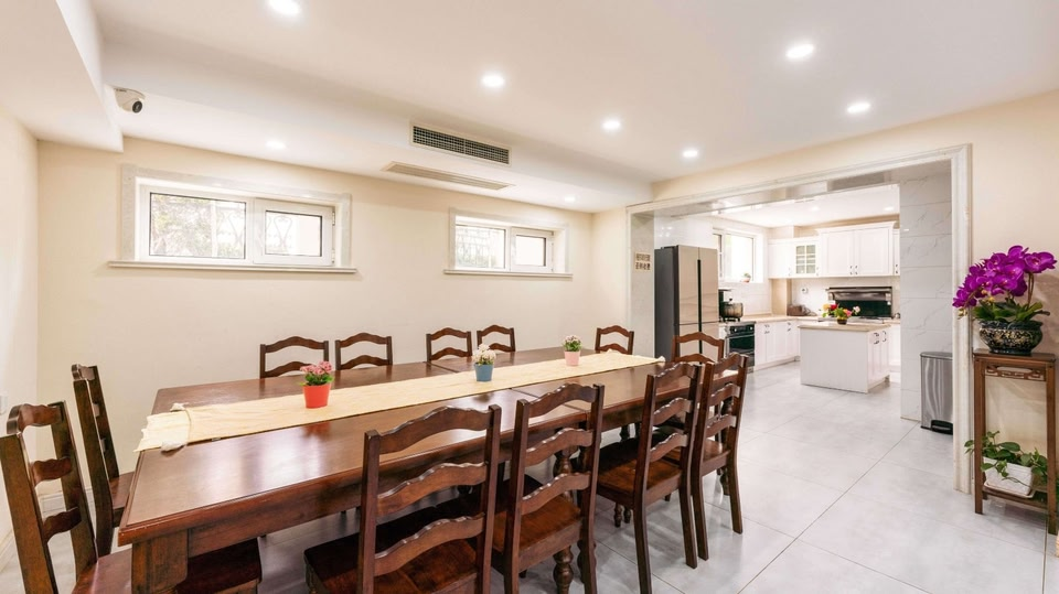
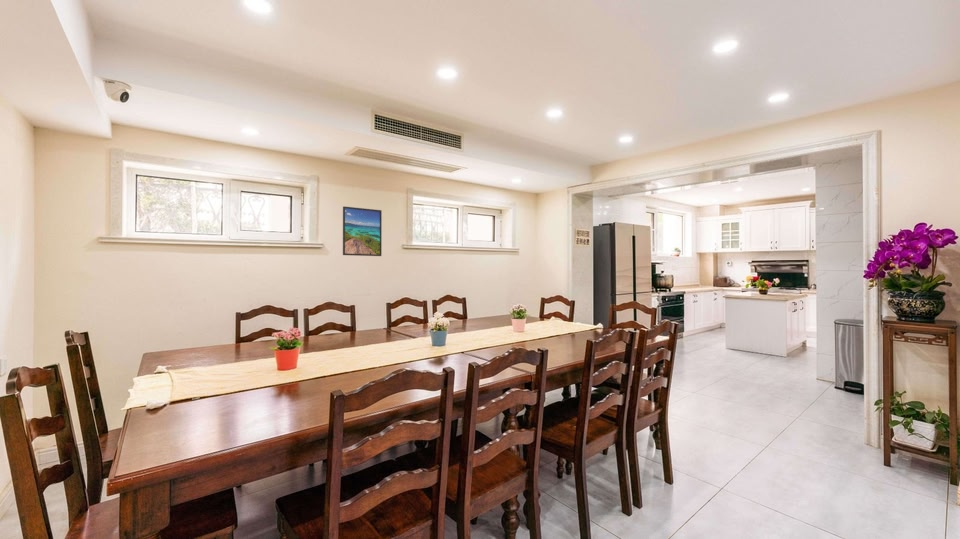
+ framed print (362, 232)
